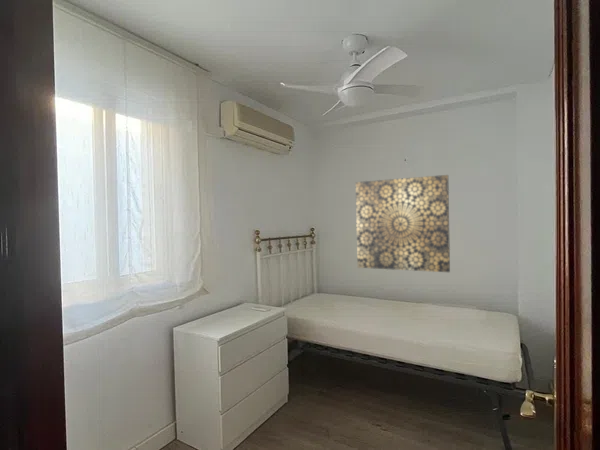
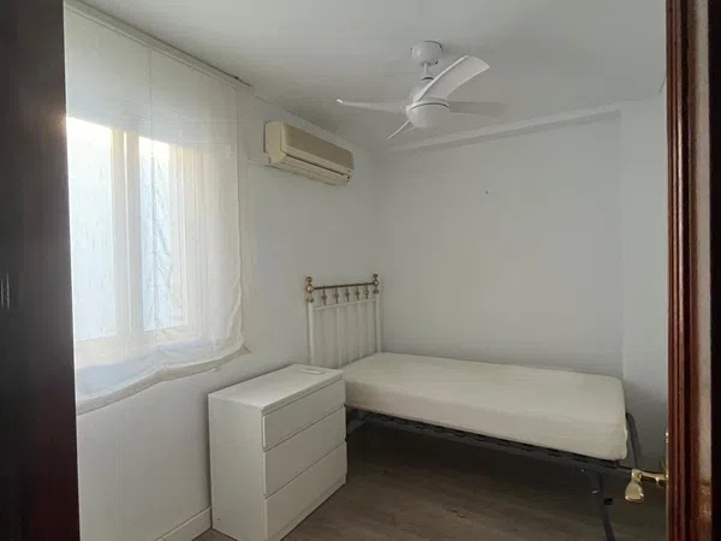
- wall art (399, 224)
